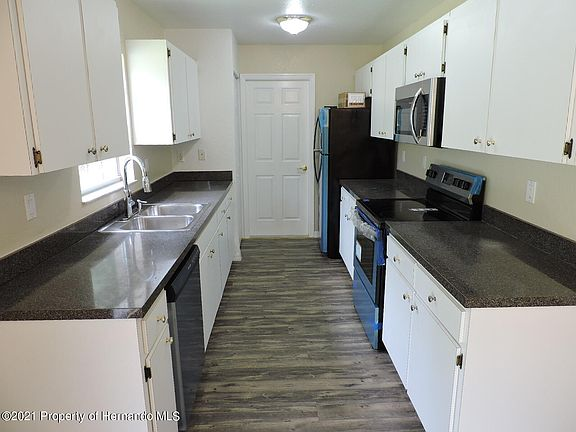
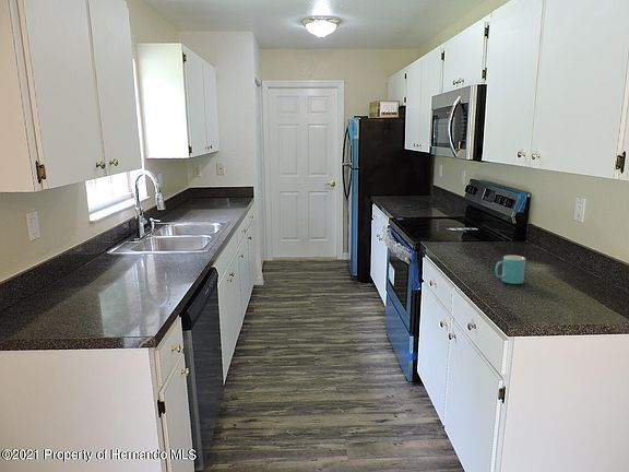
+ mug (509, 269)
